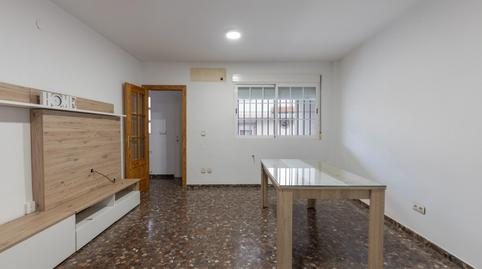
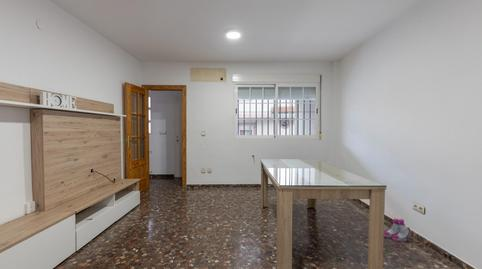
+ boots (396, 228)
